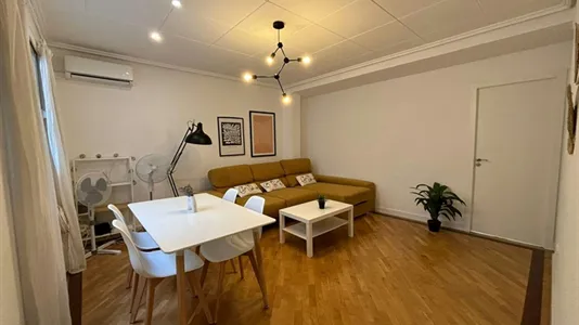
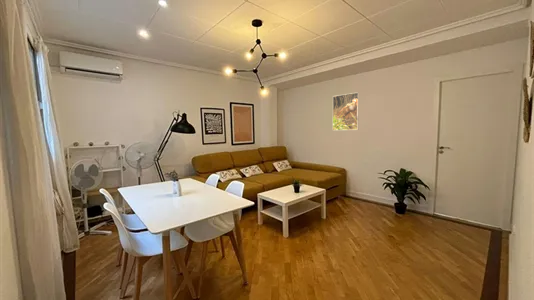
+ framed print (345, 112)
